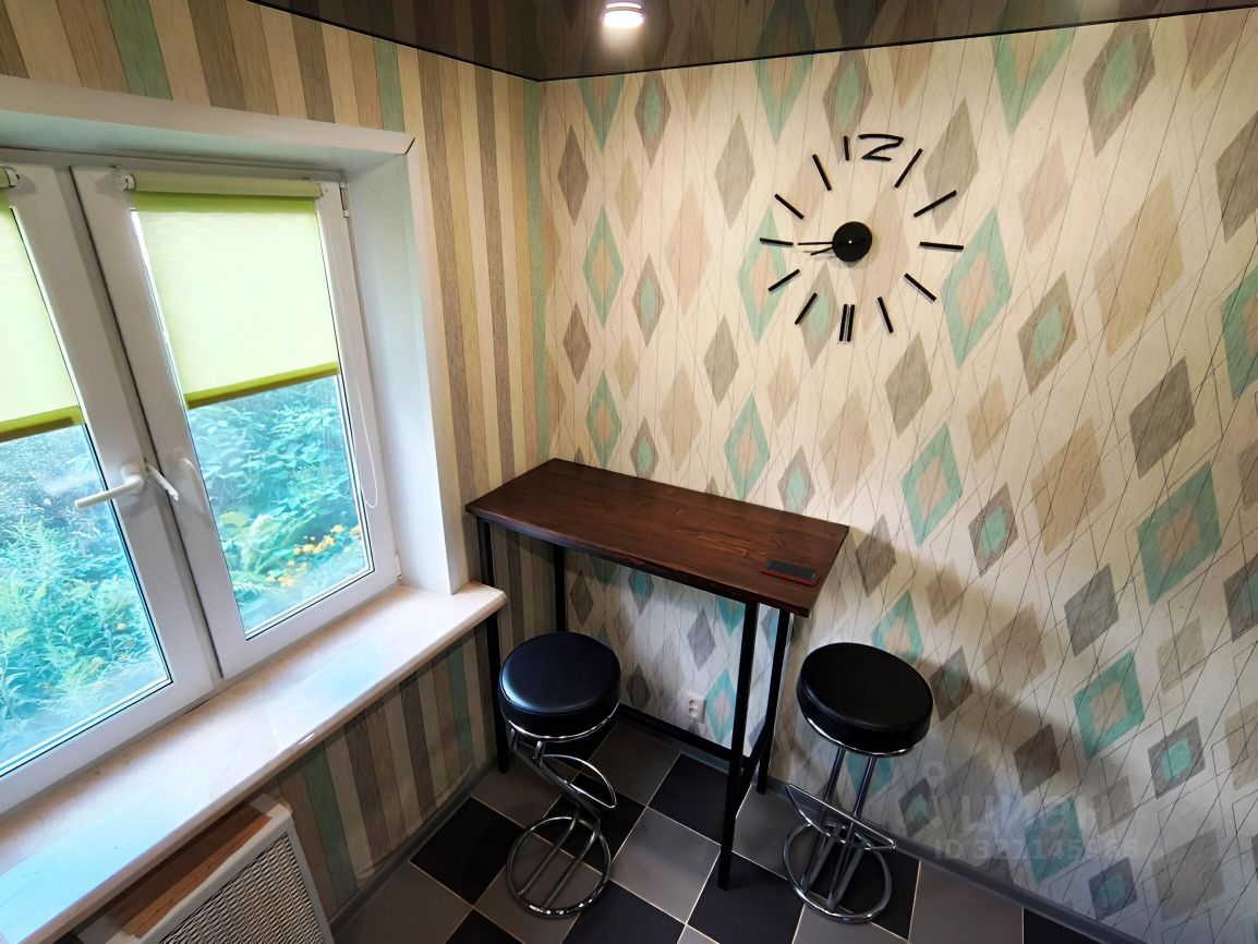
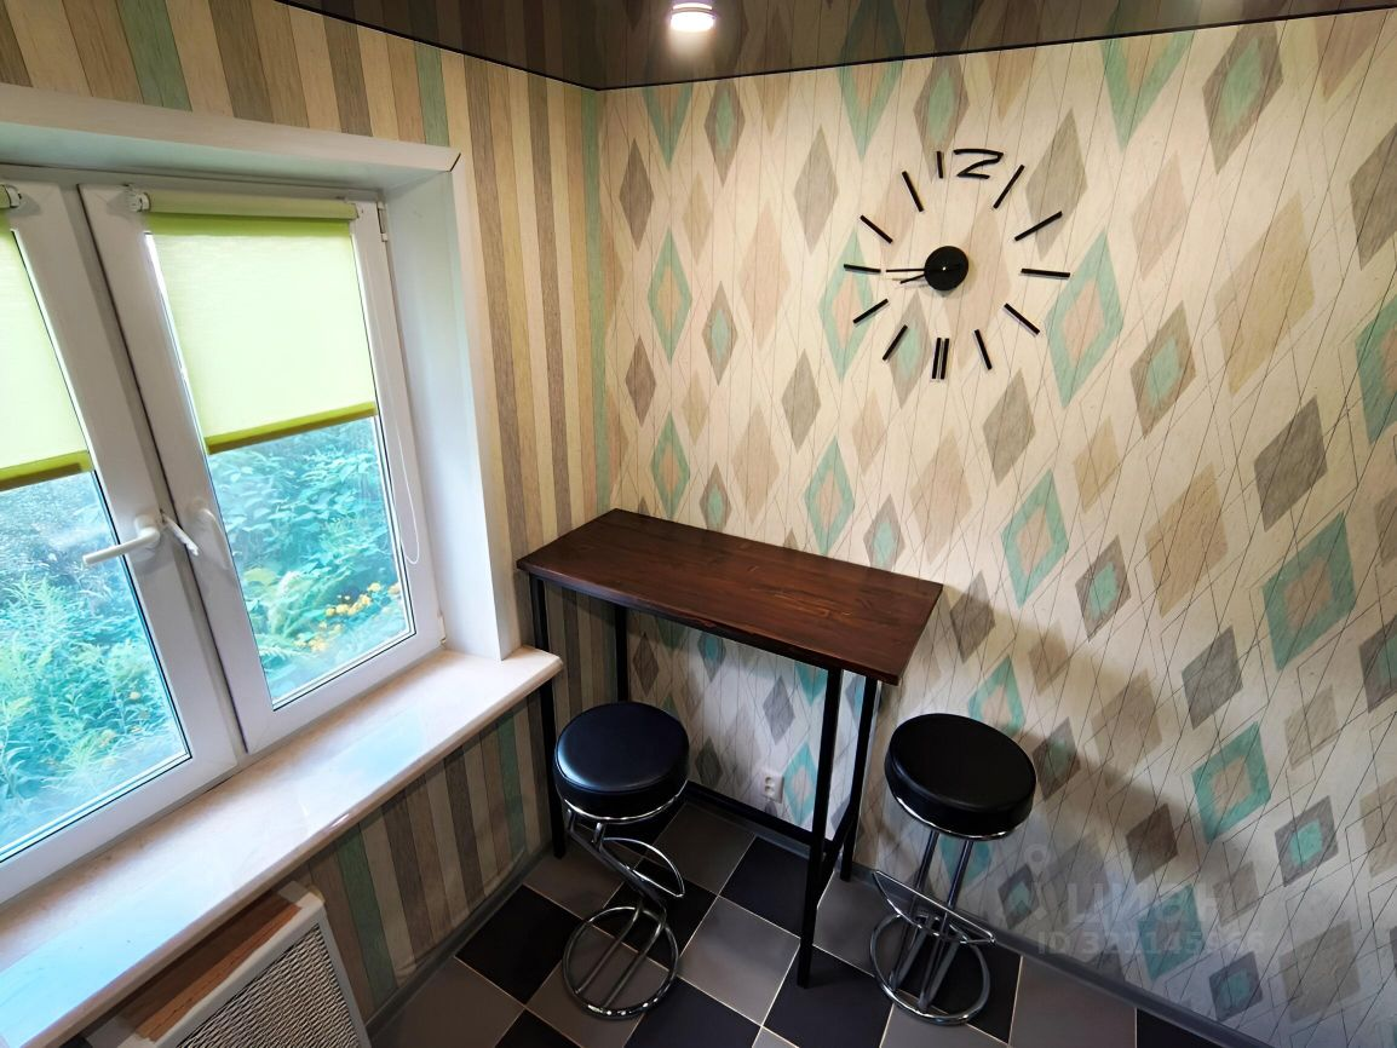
- cell phone (789, 570)
